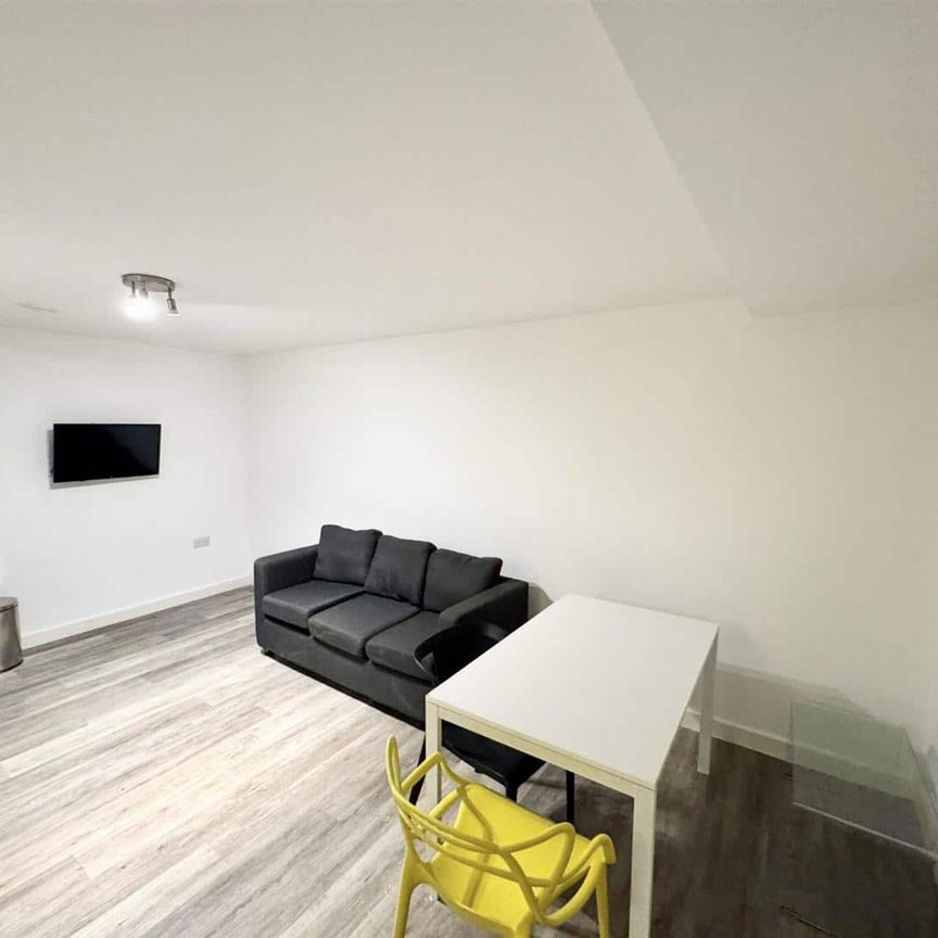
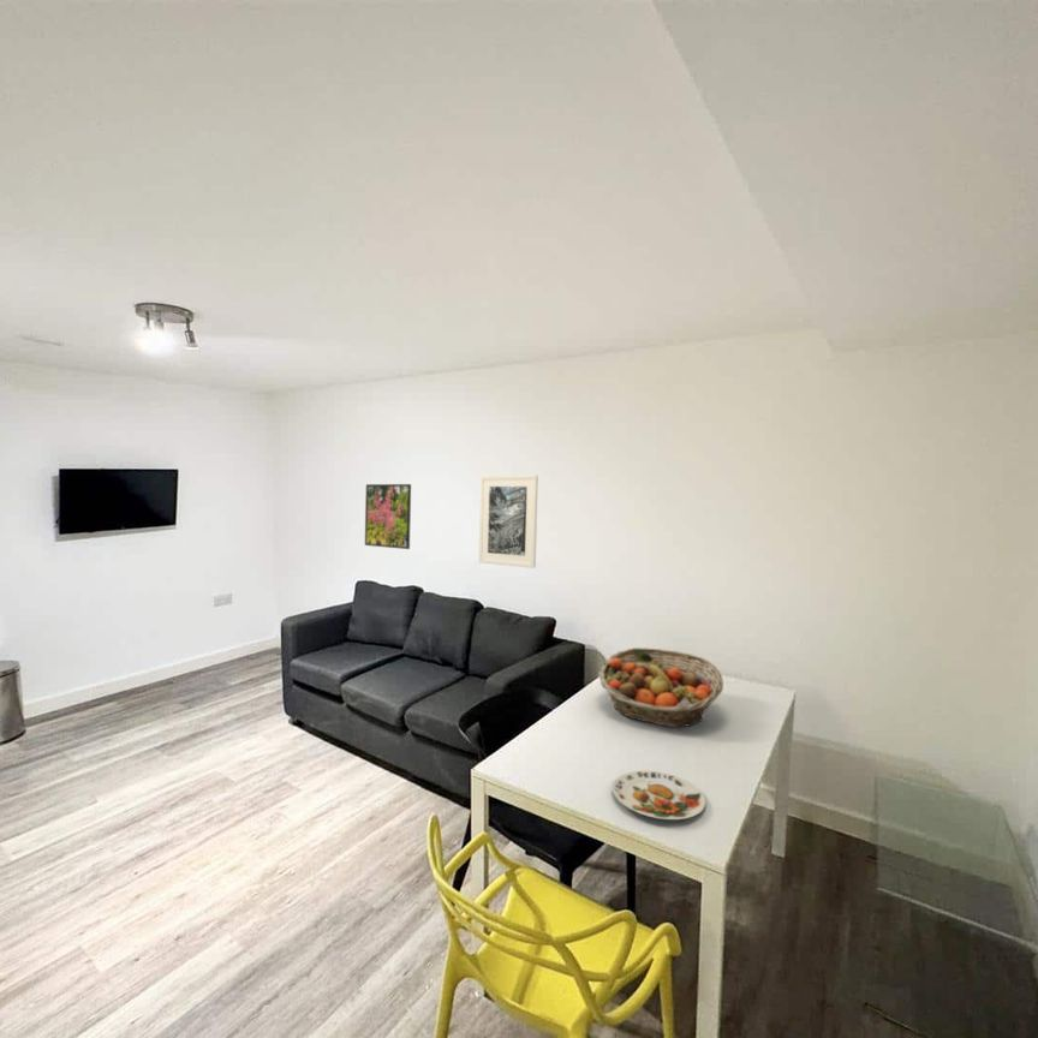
+ plate (657, 794)
+ fruit basket (658, 685)
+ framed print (507, 520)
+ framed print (387, 515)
